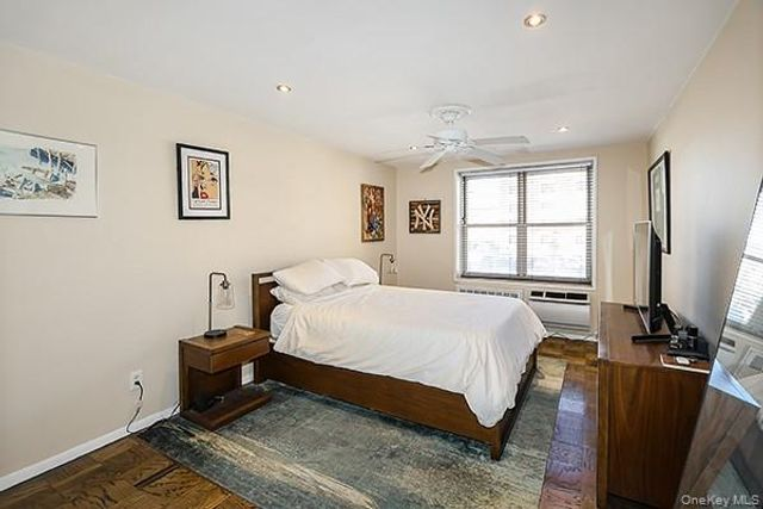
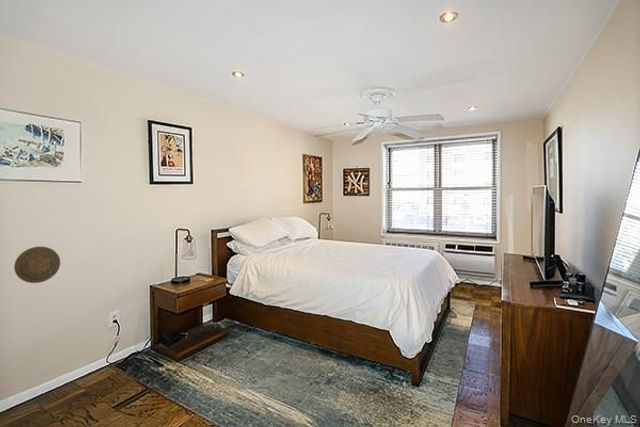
+ decorative plate (39, 264)
